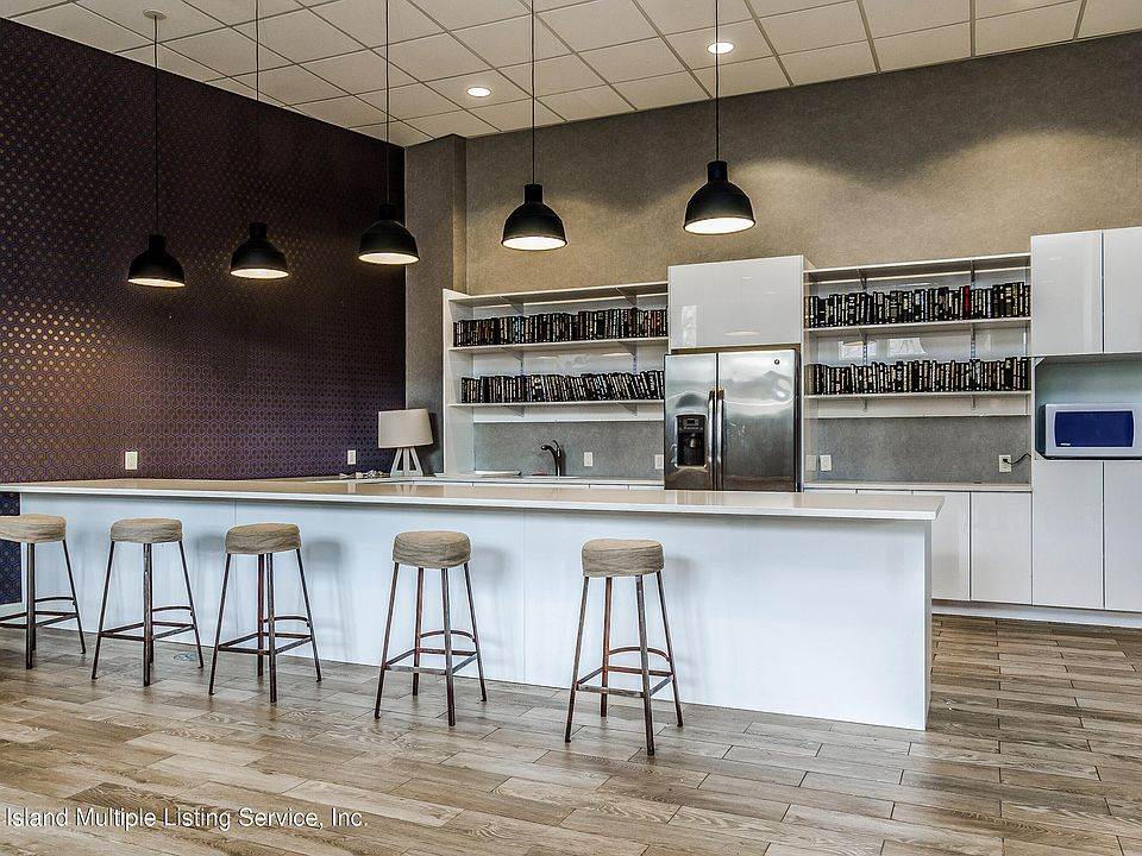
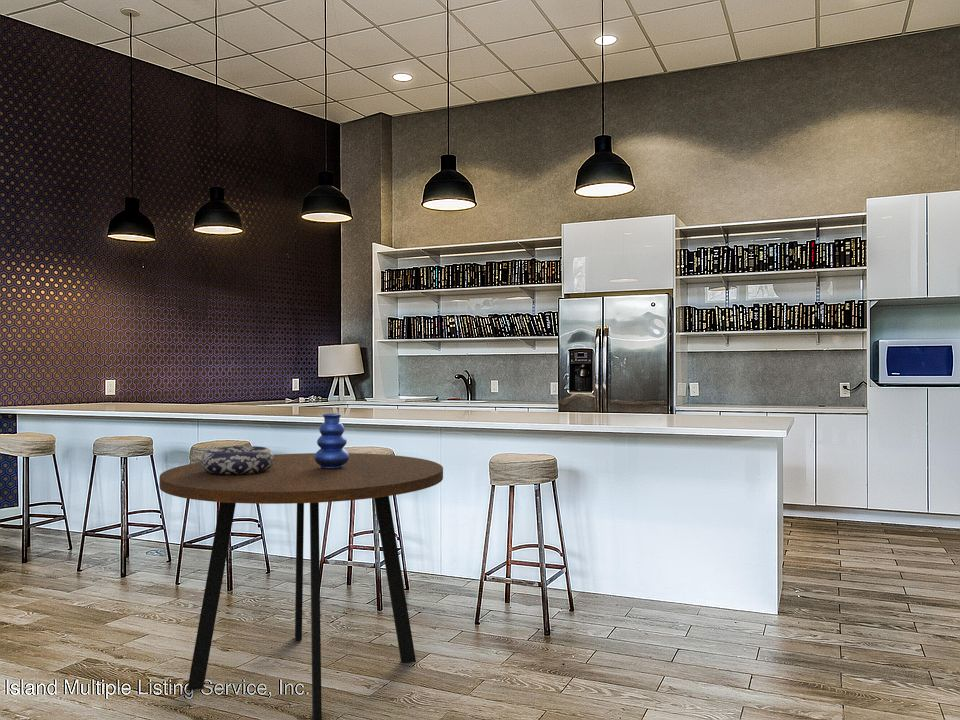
+ dining table (302, 571)
+ decorative bowl (237, 459)
+ vase (331, 440)
